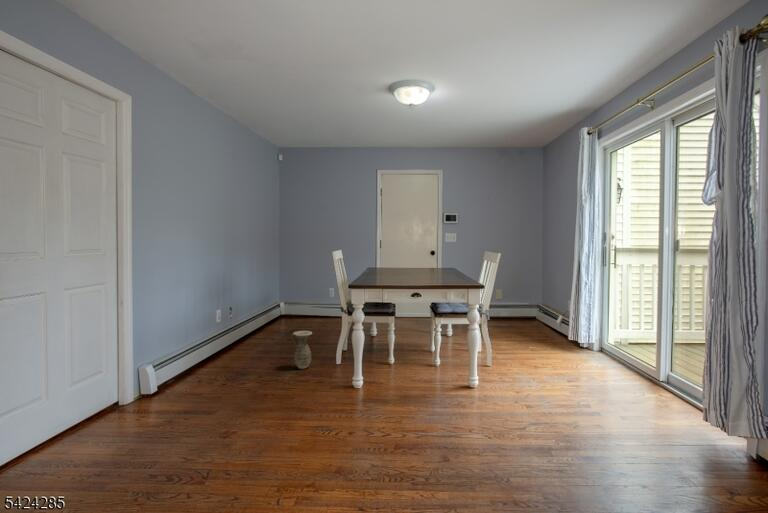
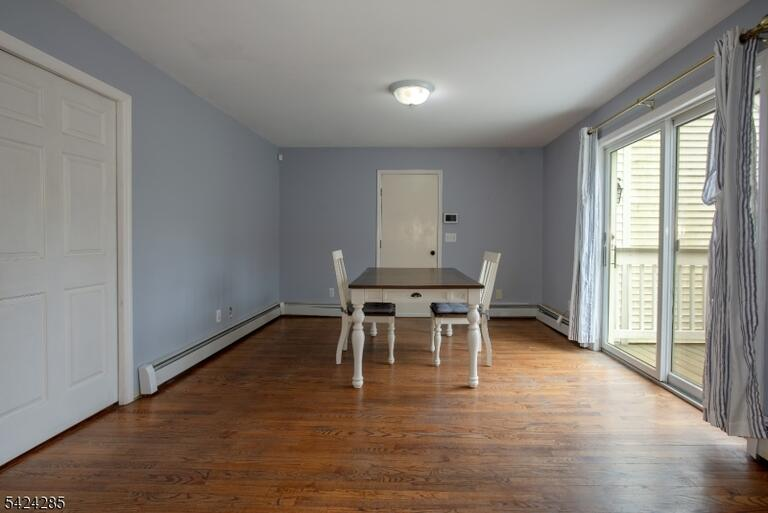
- ceramic jug (302, 350)
